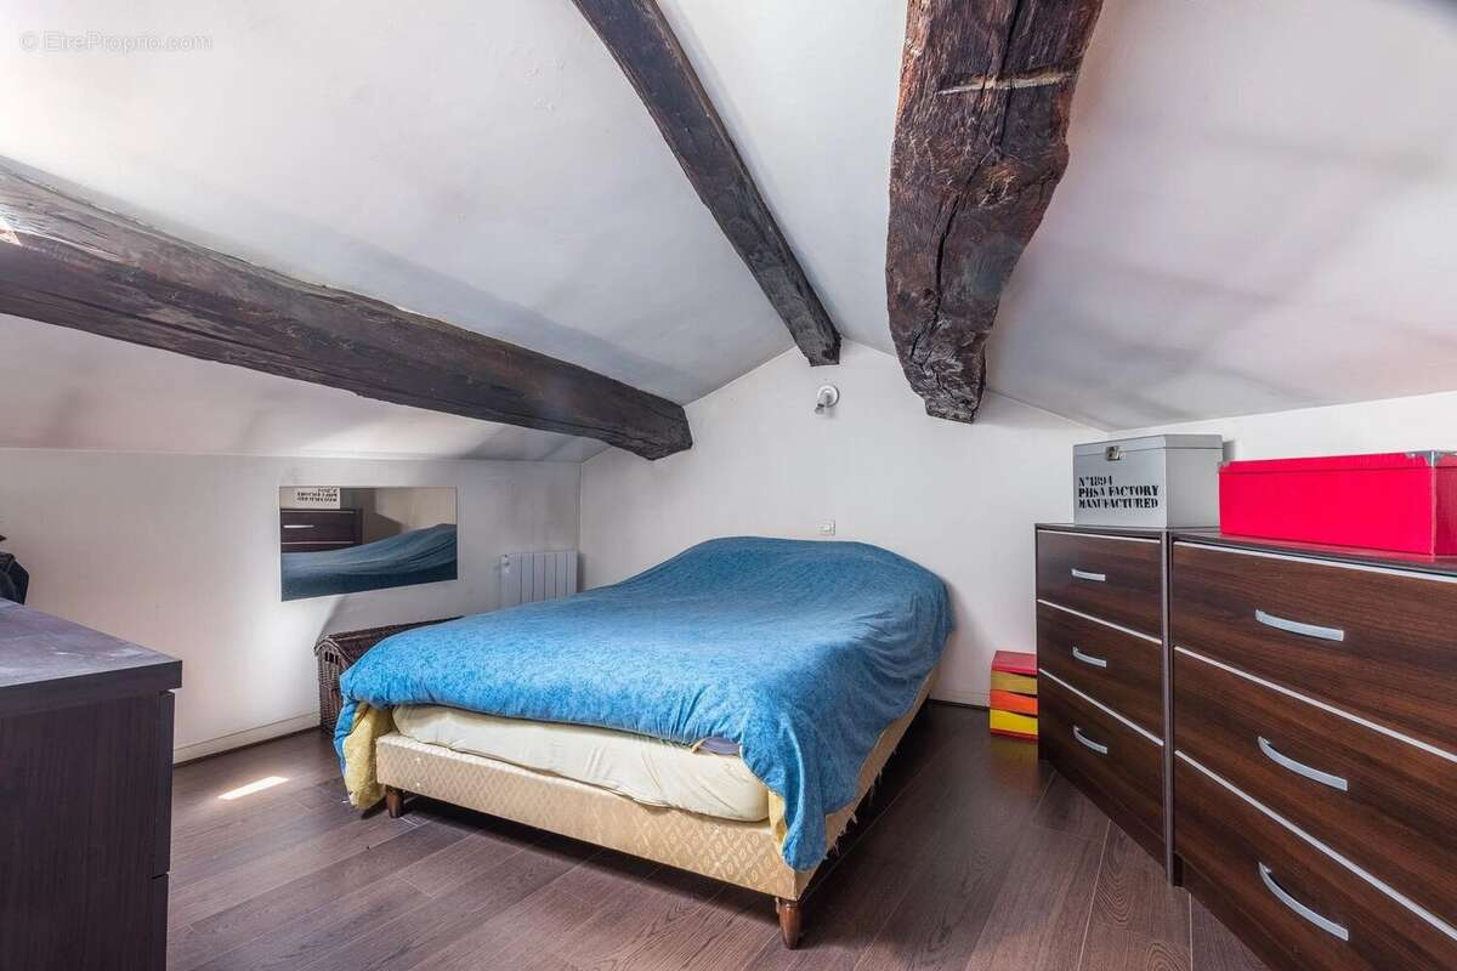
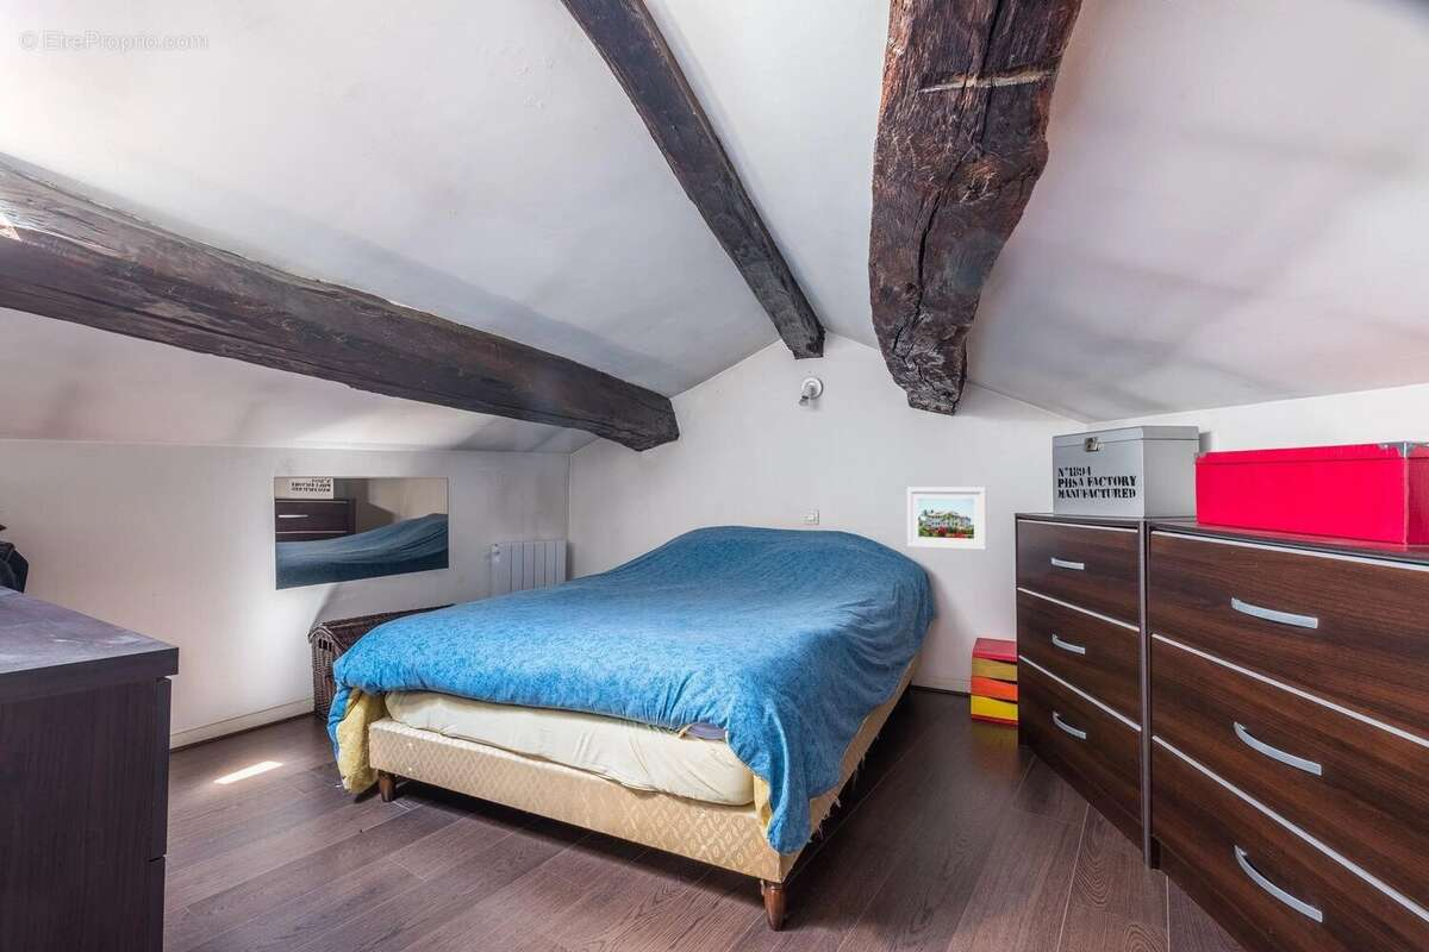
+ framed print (946, 518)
